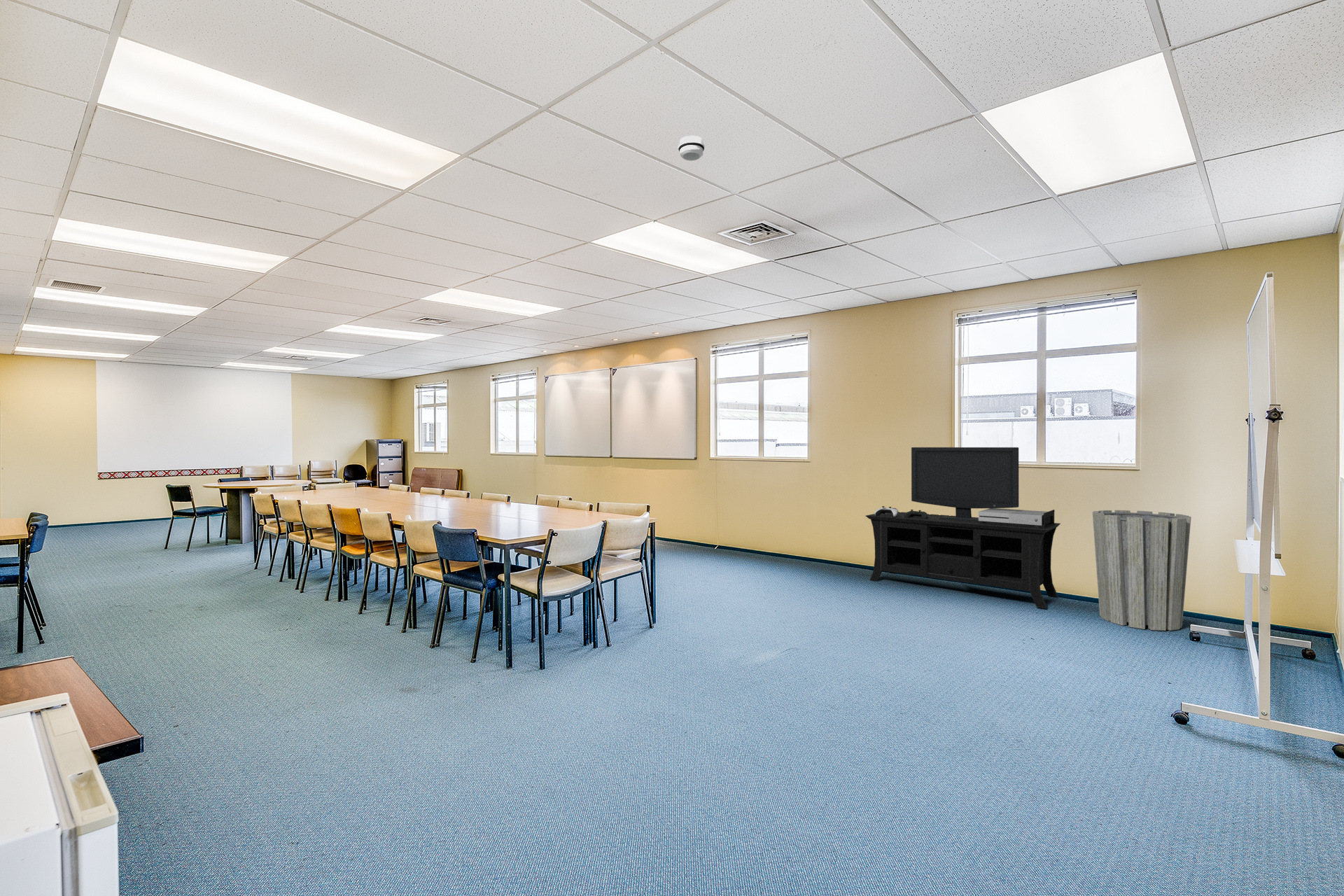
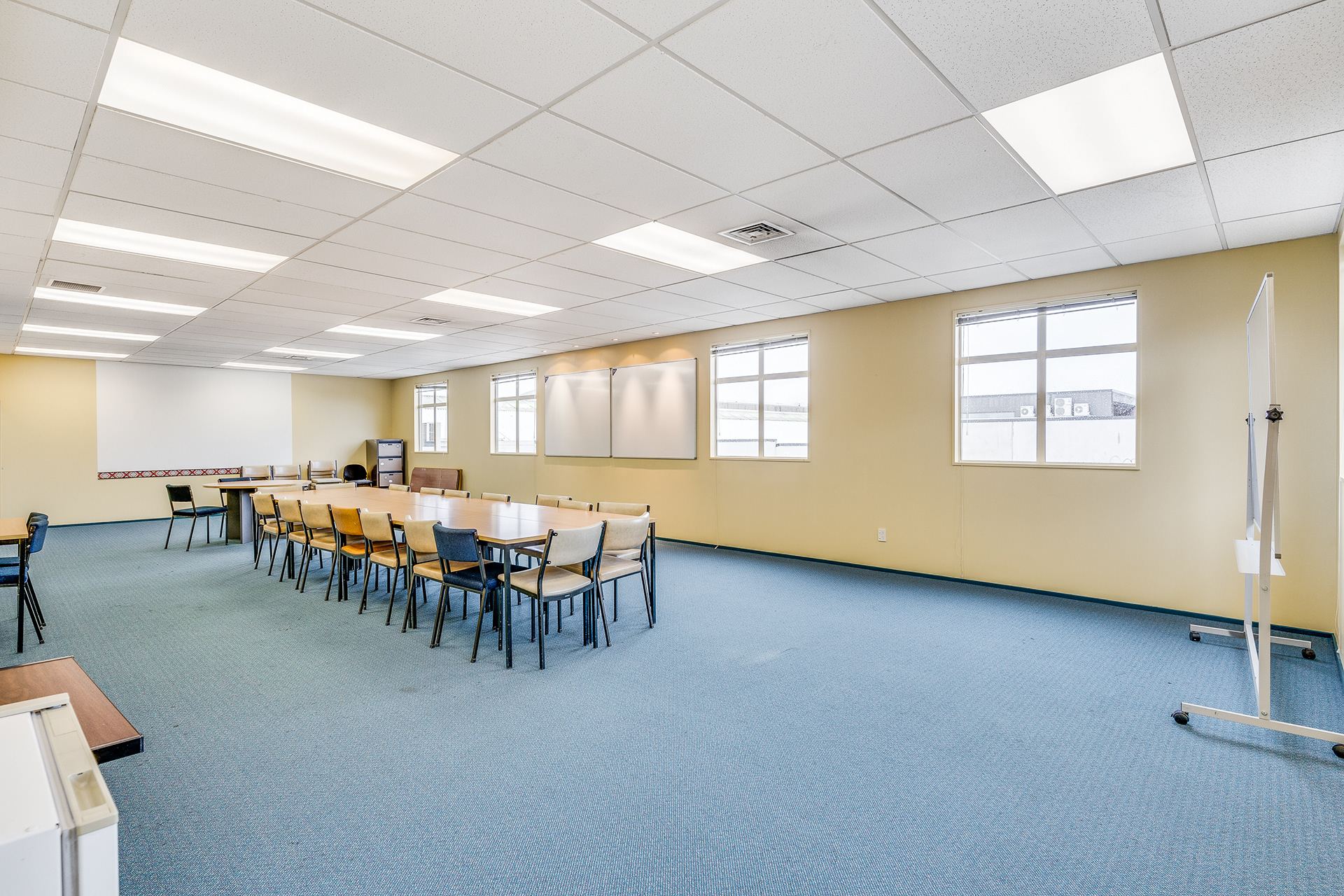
- trash can (1140, 567)
- media console (957, 518)
- smoke detector (691, 148)
